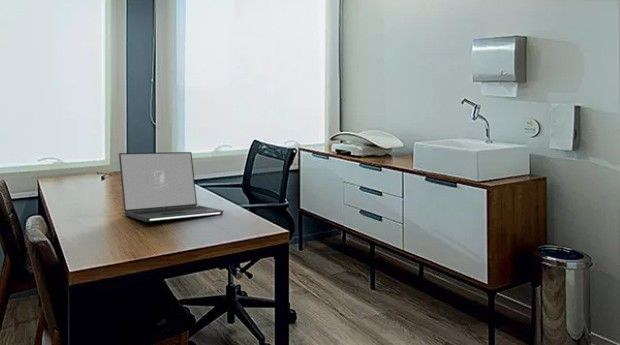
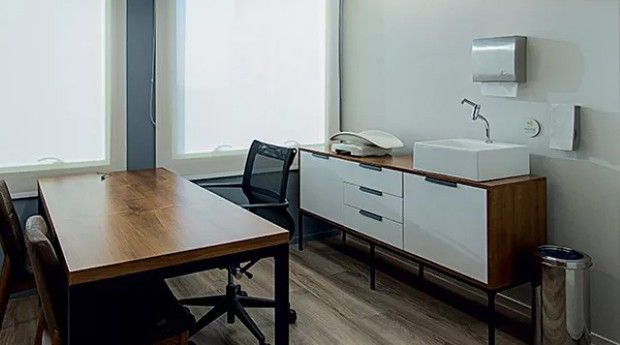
- laptop (170, 183)
